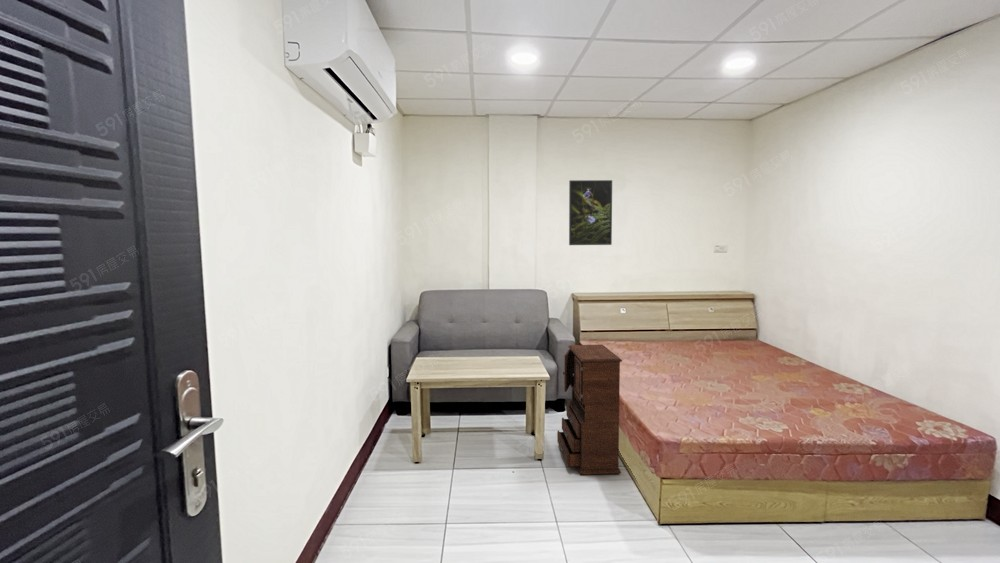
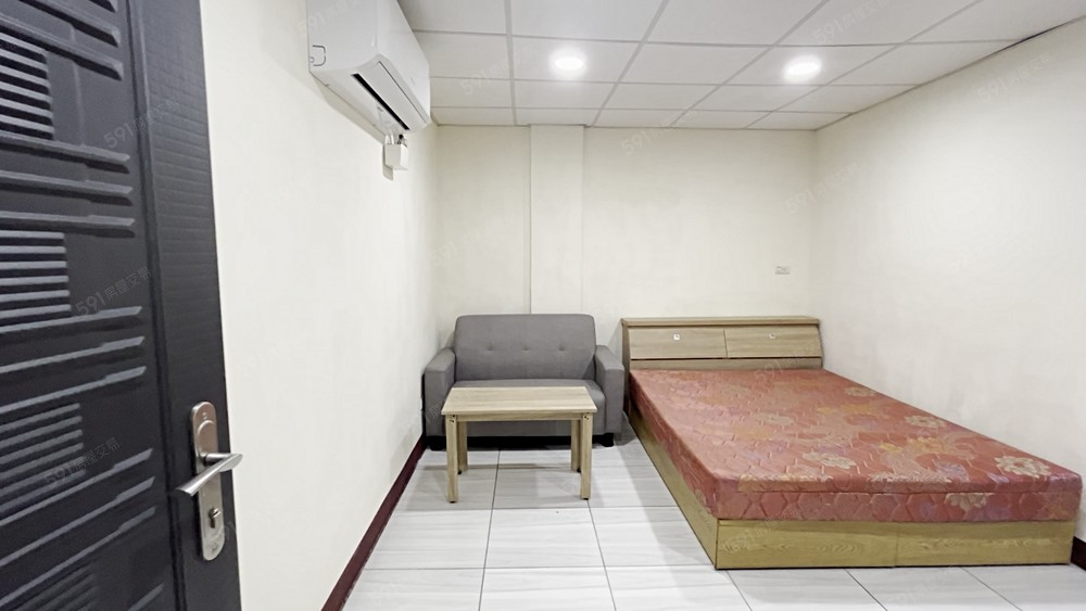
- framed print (590, 212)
- chest of drawers (586, 405)
